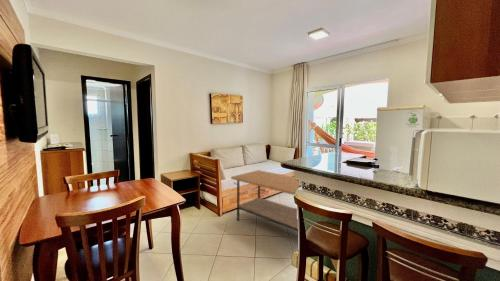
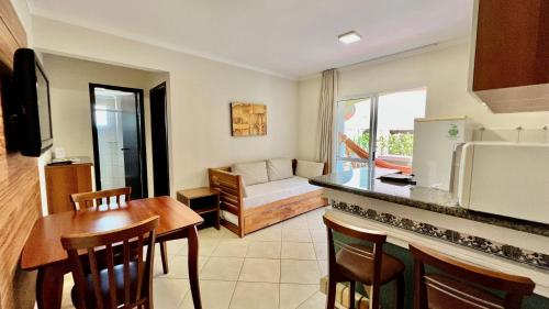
- coffee table (278, 203)
